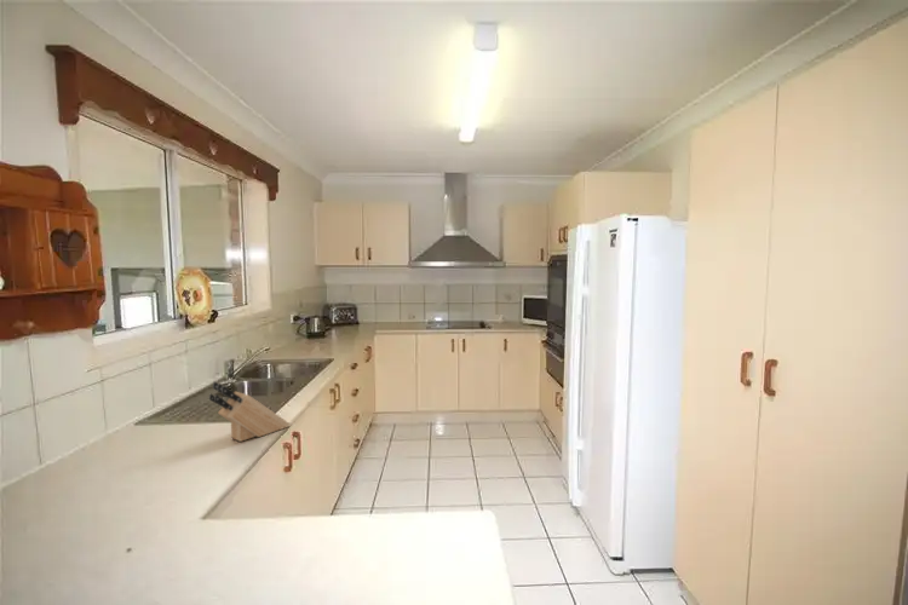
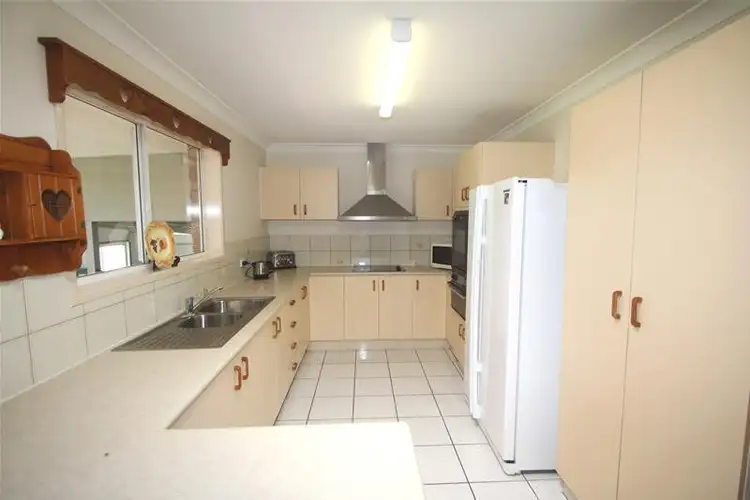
- knife block (249, 405)
